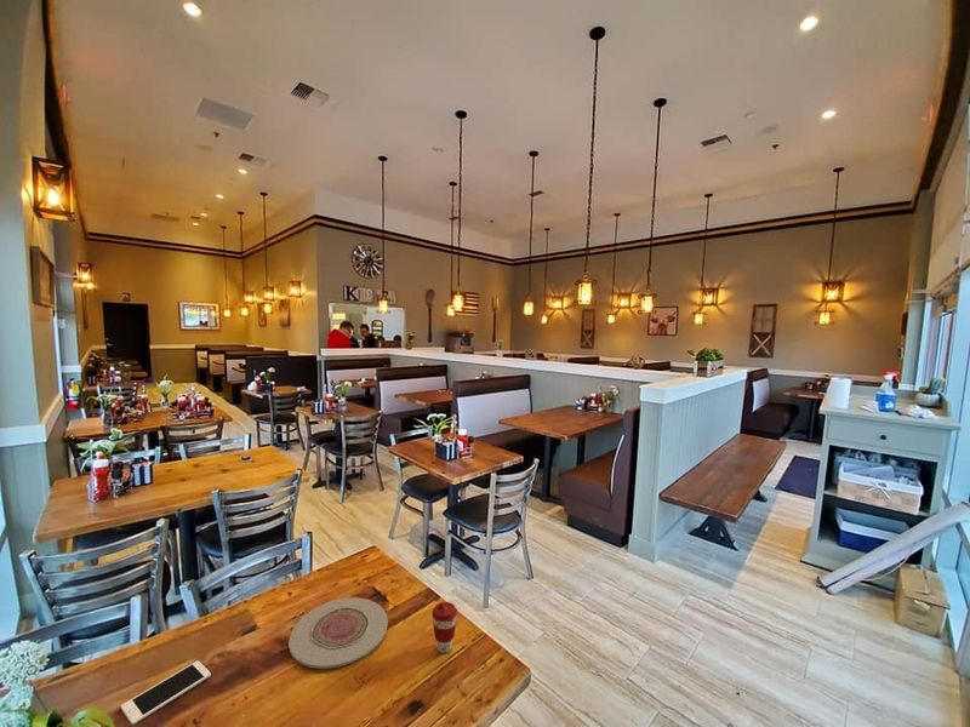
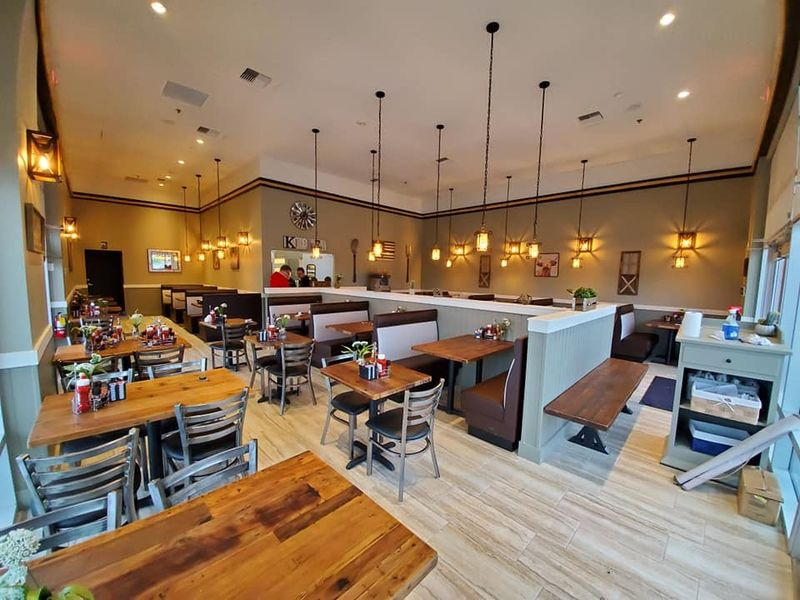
- plate (340, 628)
- coffee cup (444, 628)
- cell phone (167, 689)
